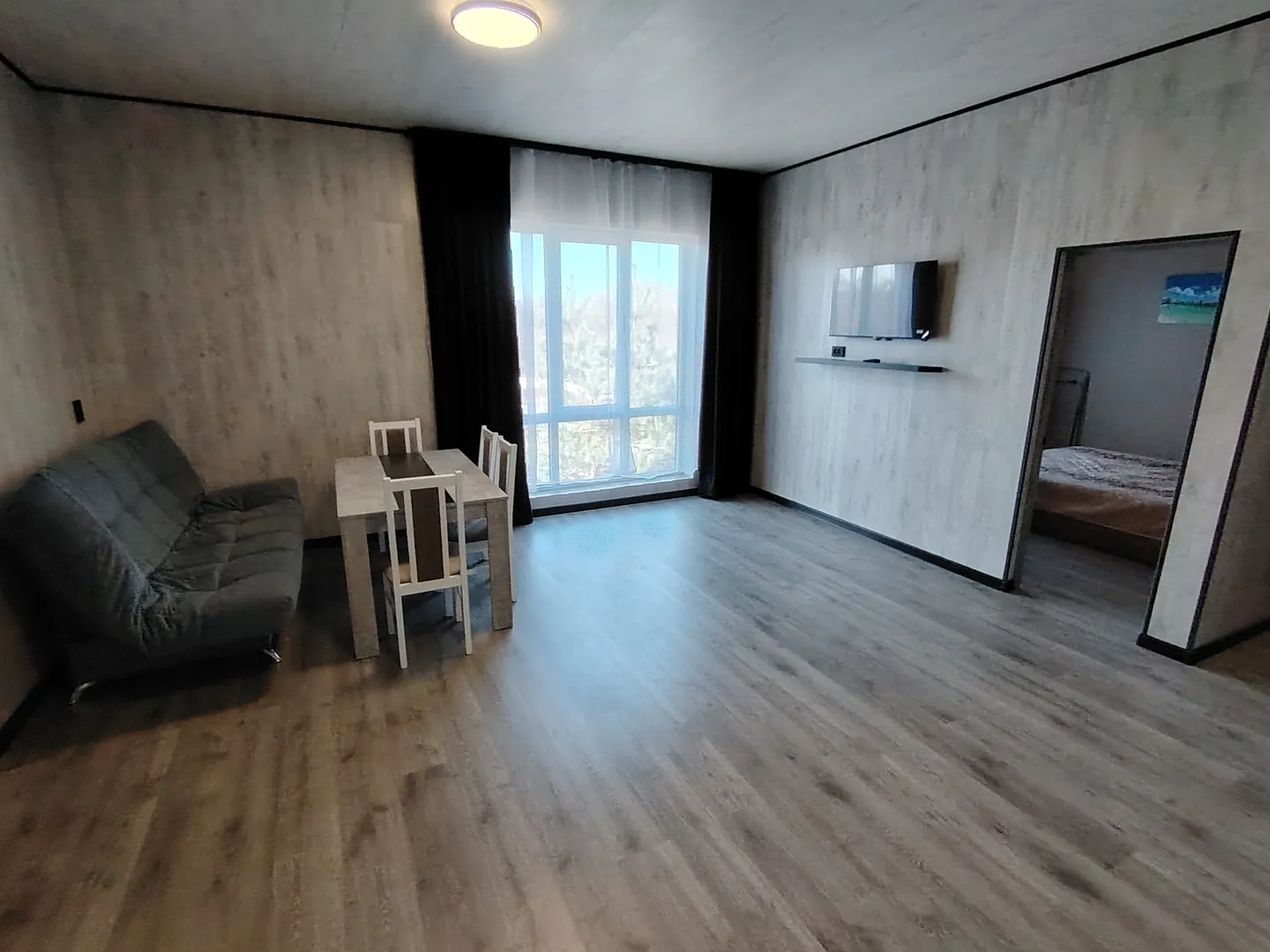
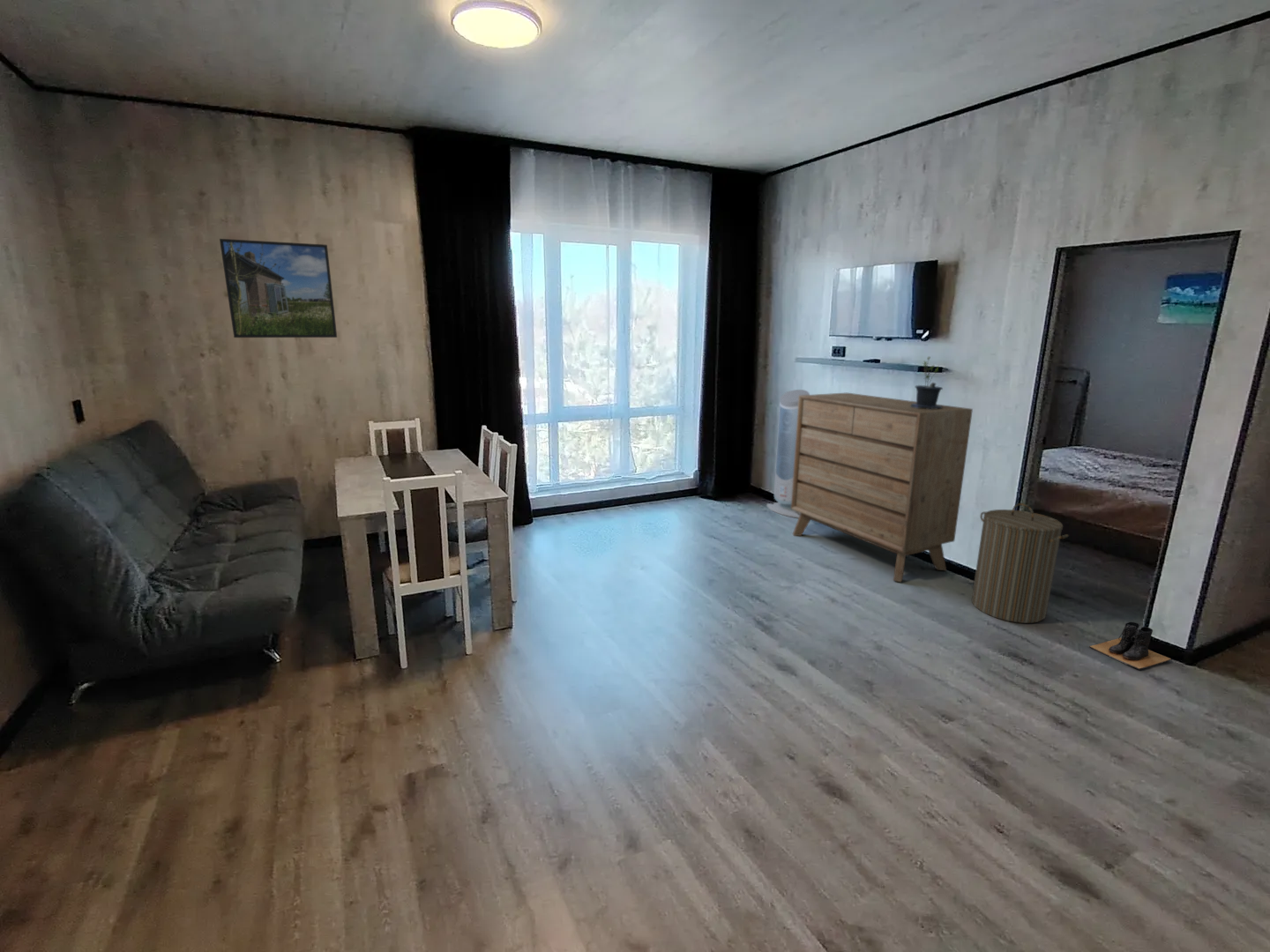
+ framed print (280, 290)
+ dresser (870, 478)
+ potted plant (931, 383)
+ boots (1132, 640)
+ air purifier (791, 451)
+ laundry hamper (1016, 557)
